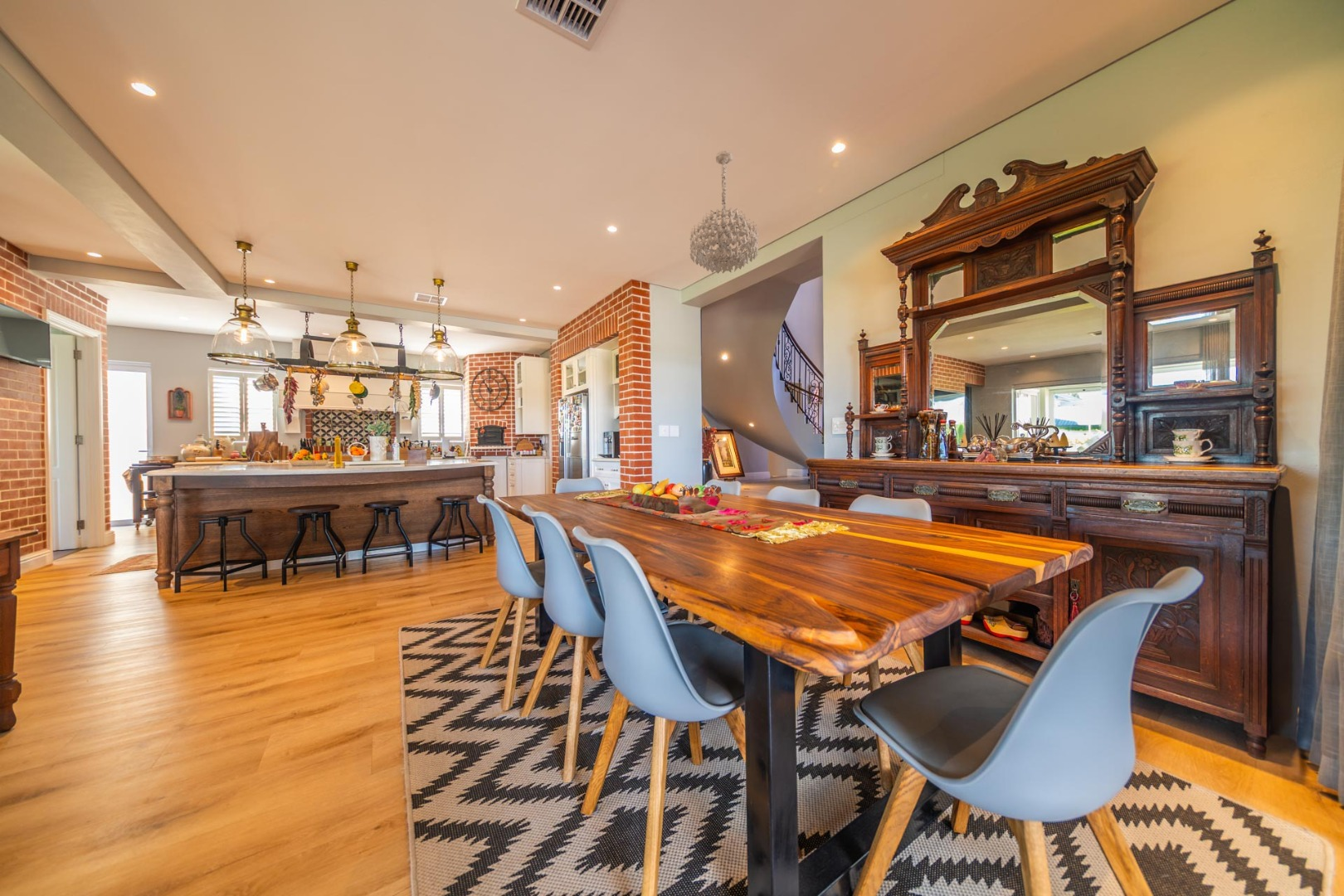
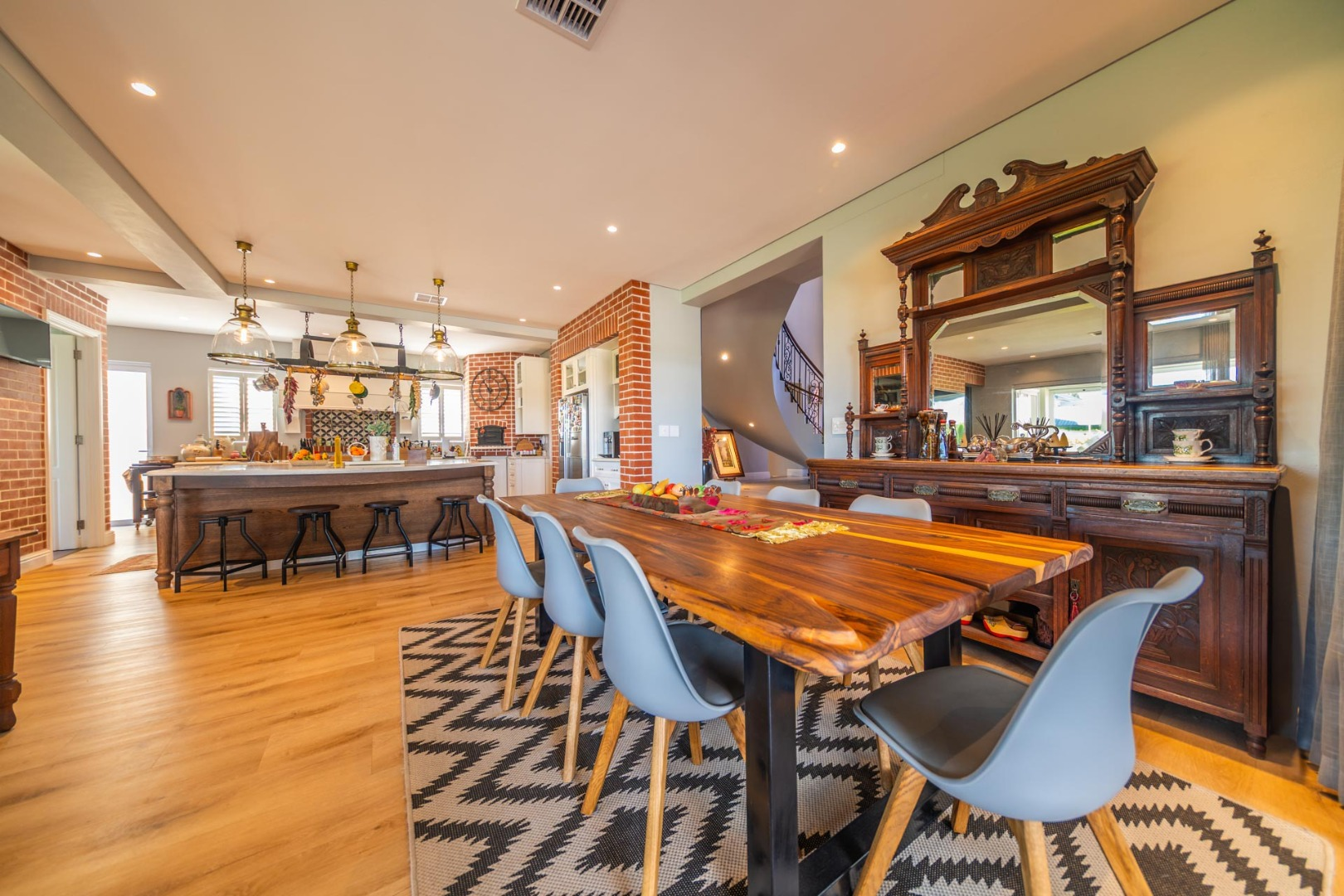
- chandelier (723, 211)
